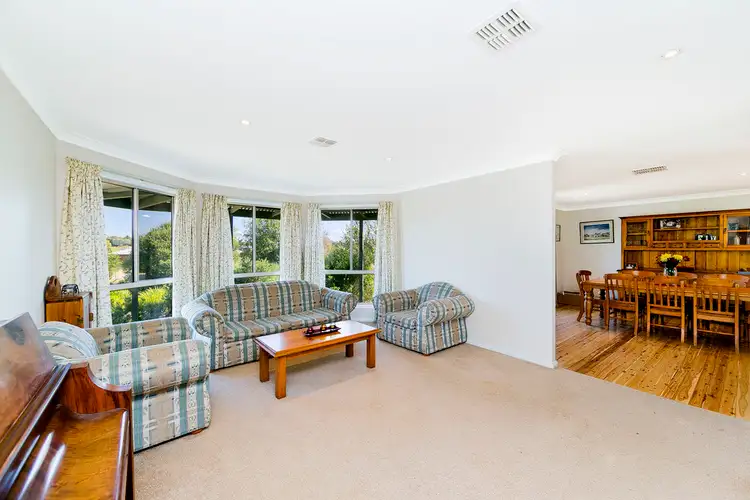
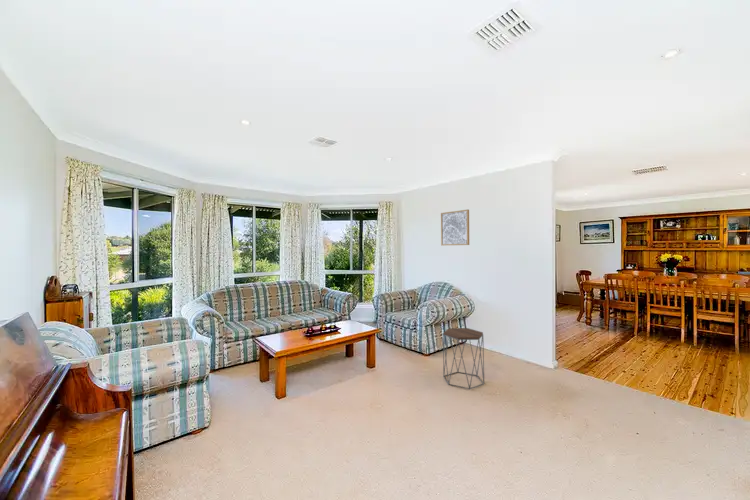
+ side table (462, 357)
+ wall art (454, 228)
